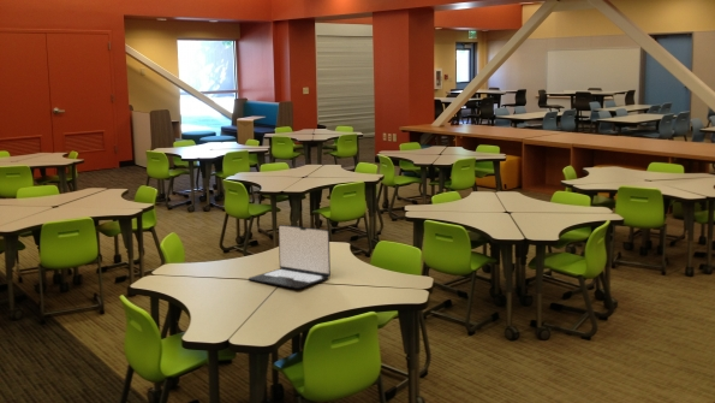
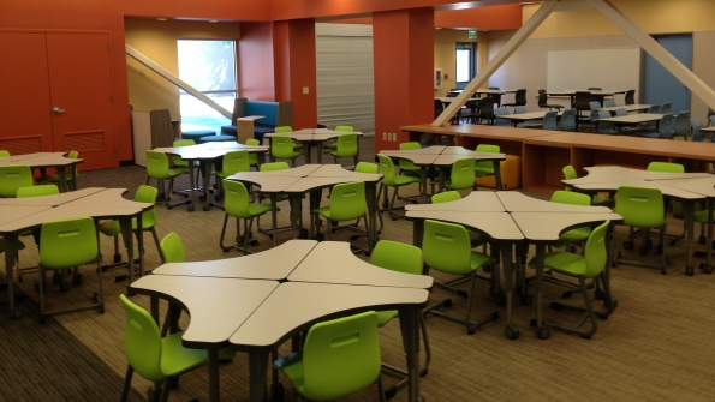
- laptop (287, 255)
